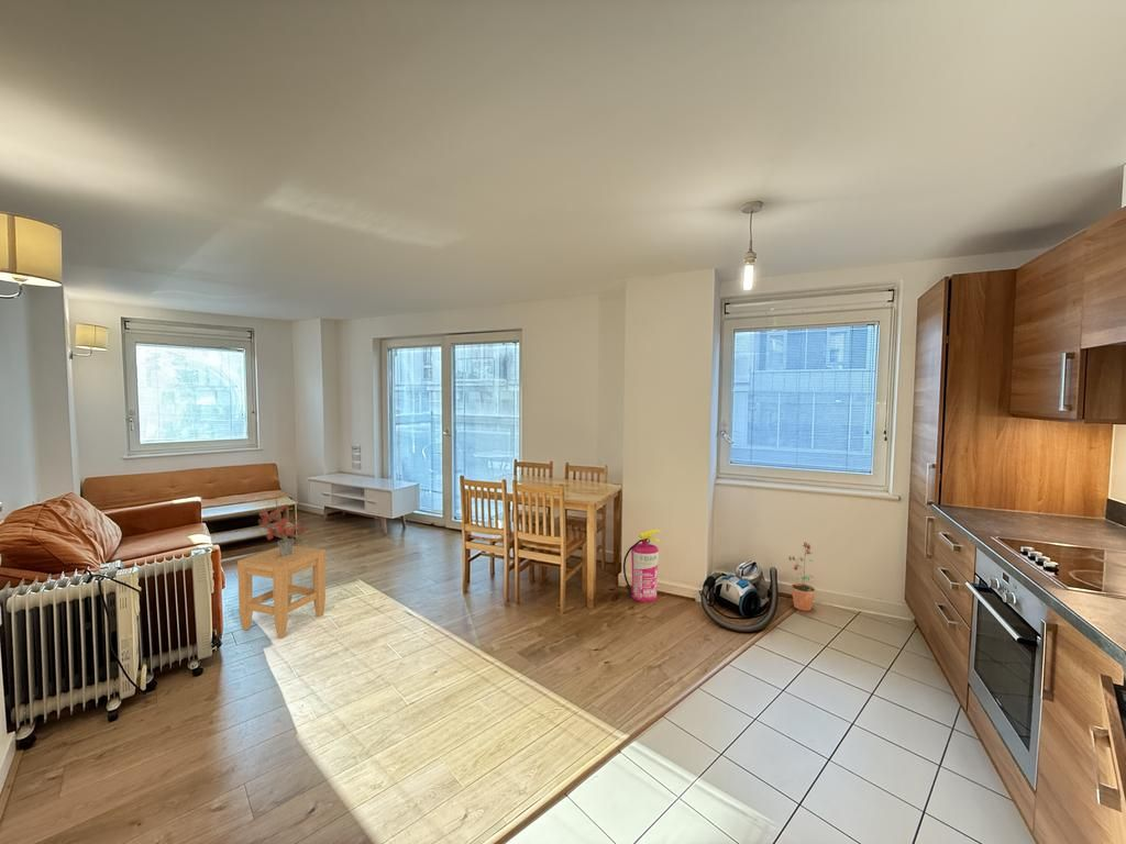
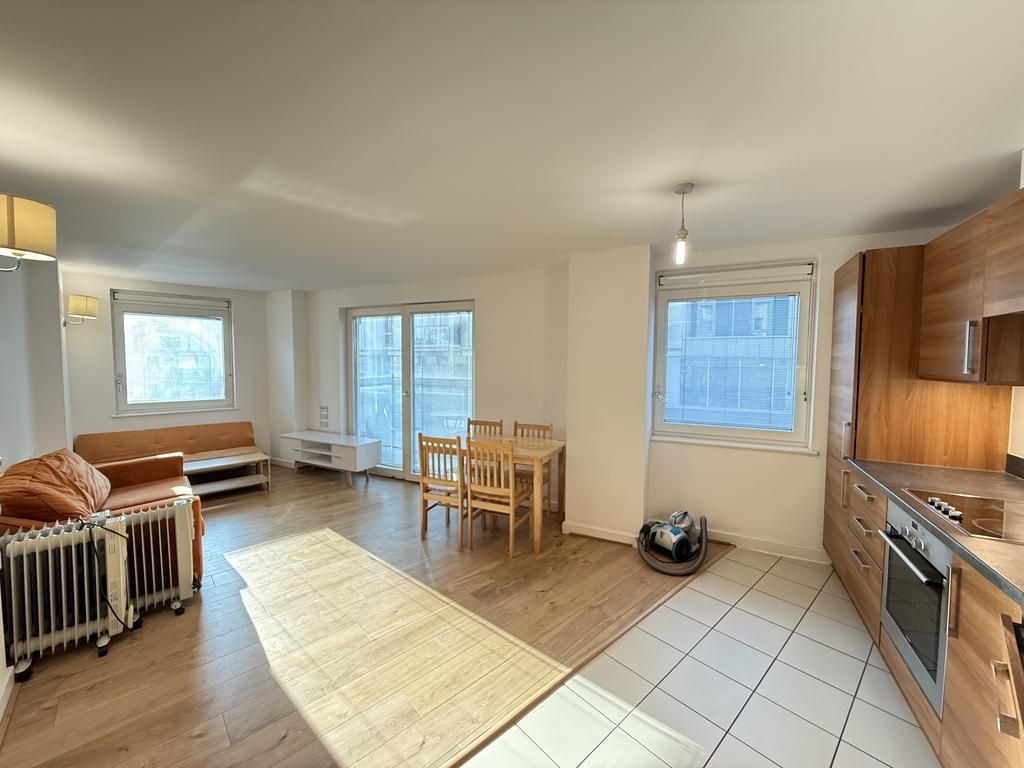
- potted plant (282, 523)
- potted plant (801, 574)
- fire extinguisher (643, 564)
- stool (283, 588)
